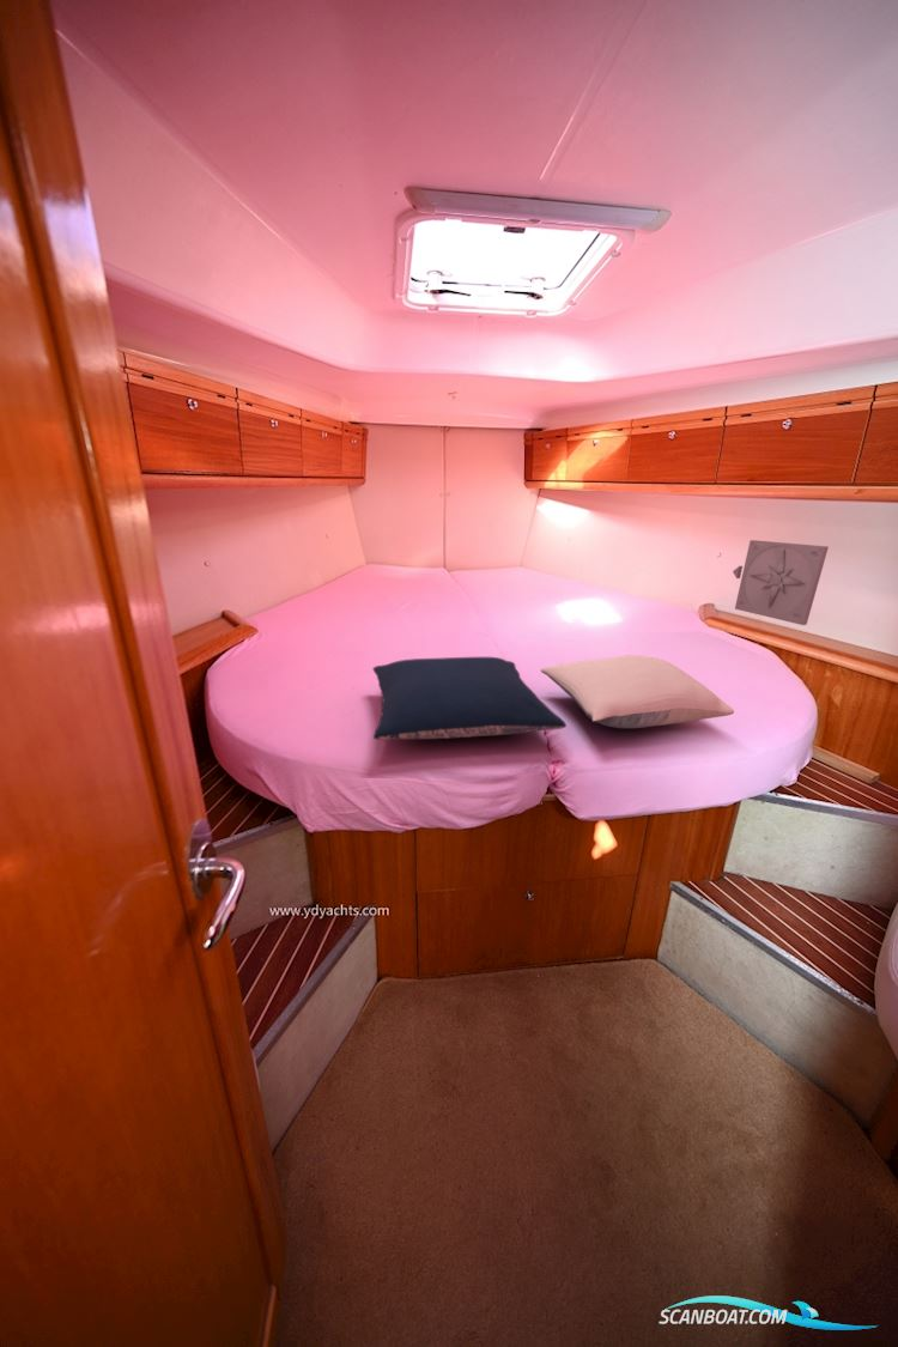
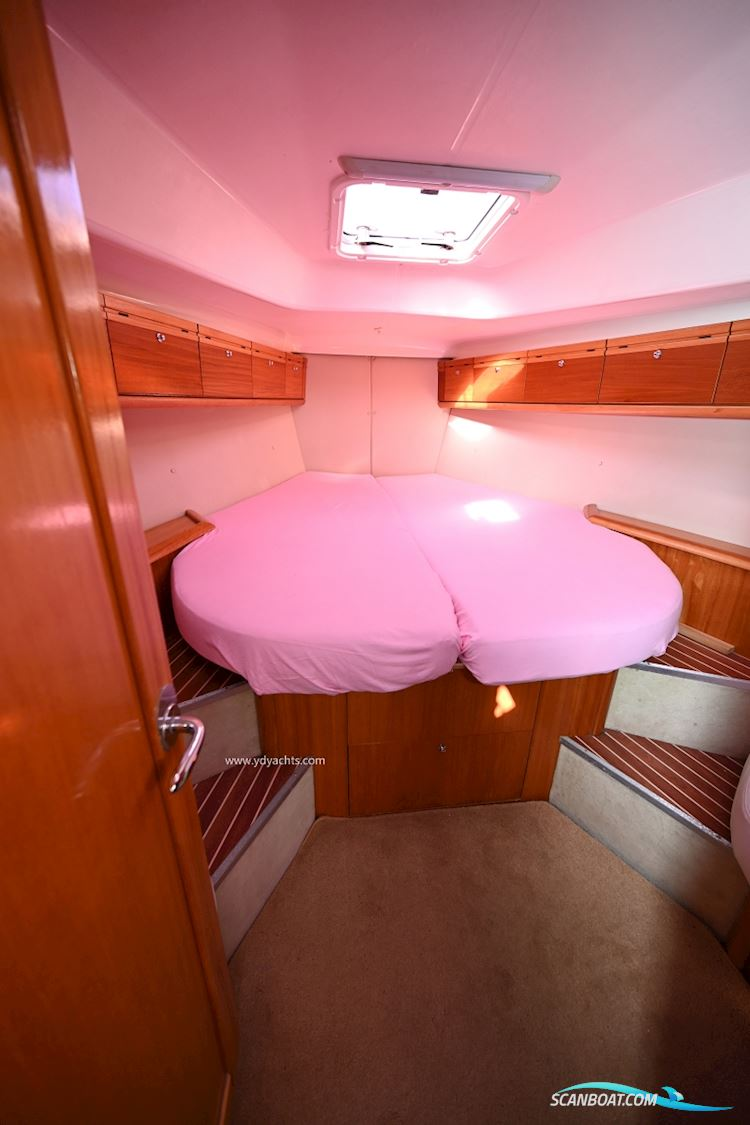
- pillow (456, 693)
- compass (770, 580)
- pillow (626, 688)
